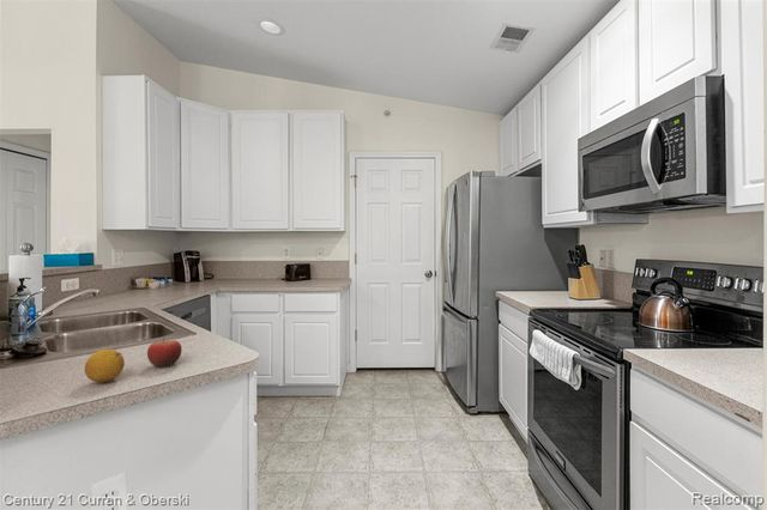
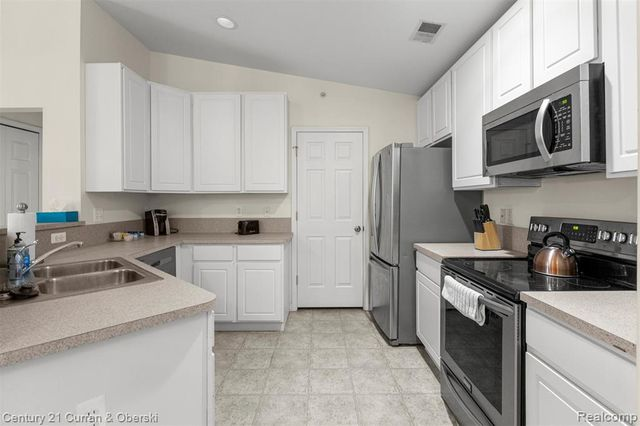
- fruit (164, 351)
- fruit (104, 365)
